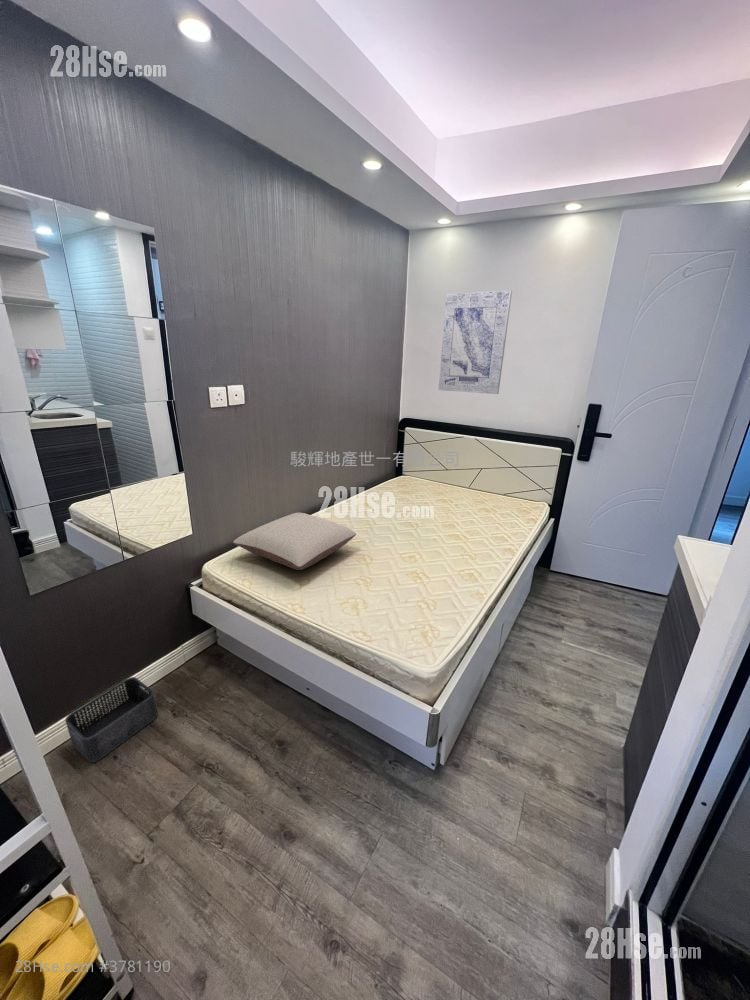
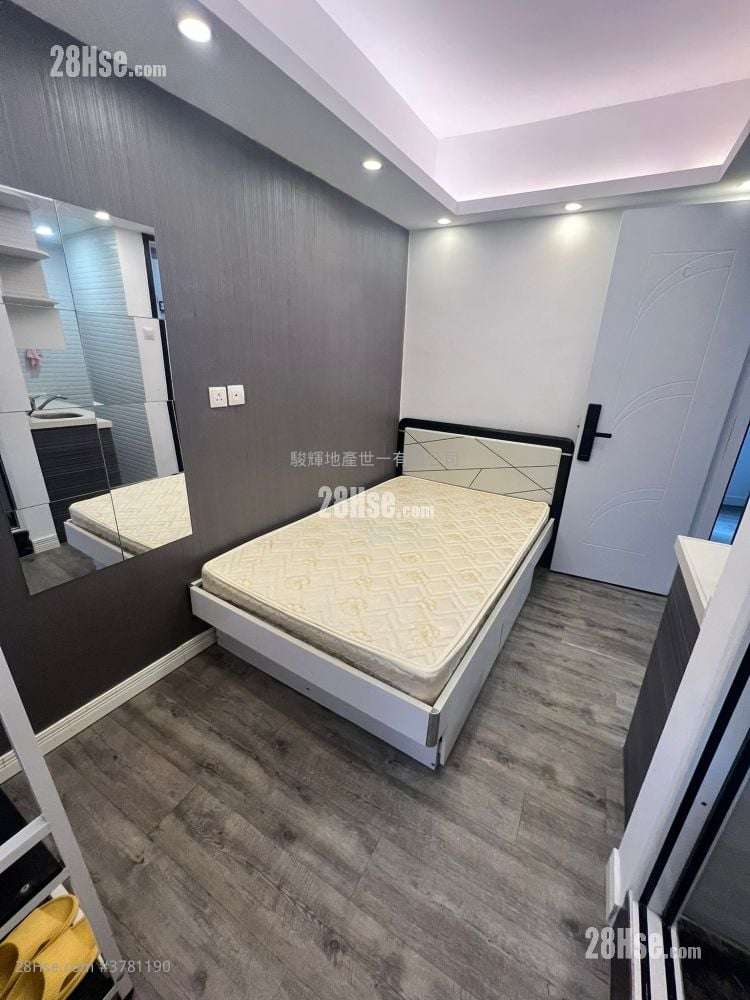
- pillow (297, 538)
- storage bin (114, 716)
- wall art (472, 344)
